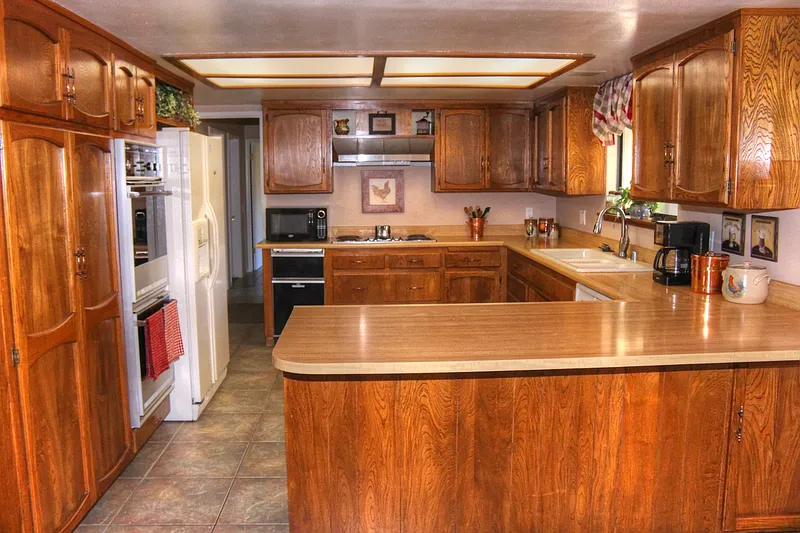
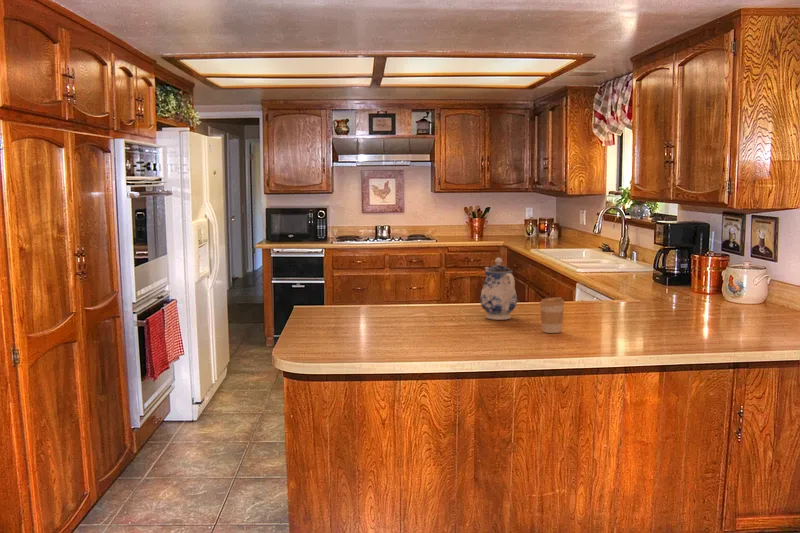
+ teapot (498, 287)
+ coffee cup (551, 314)
